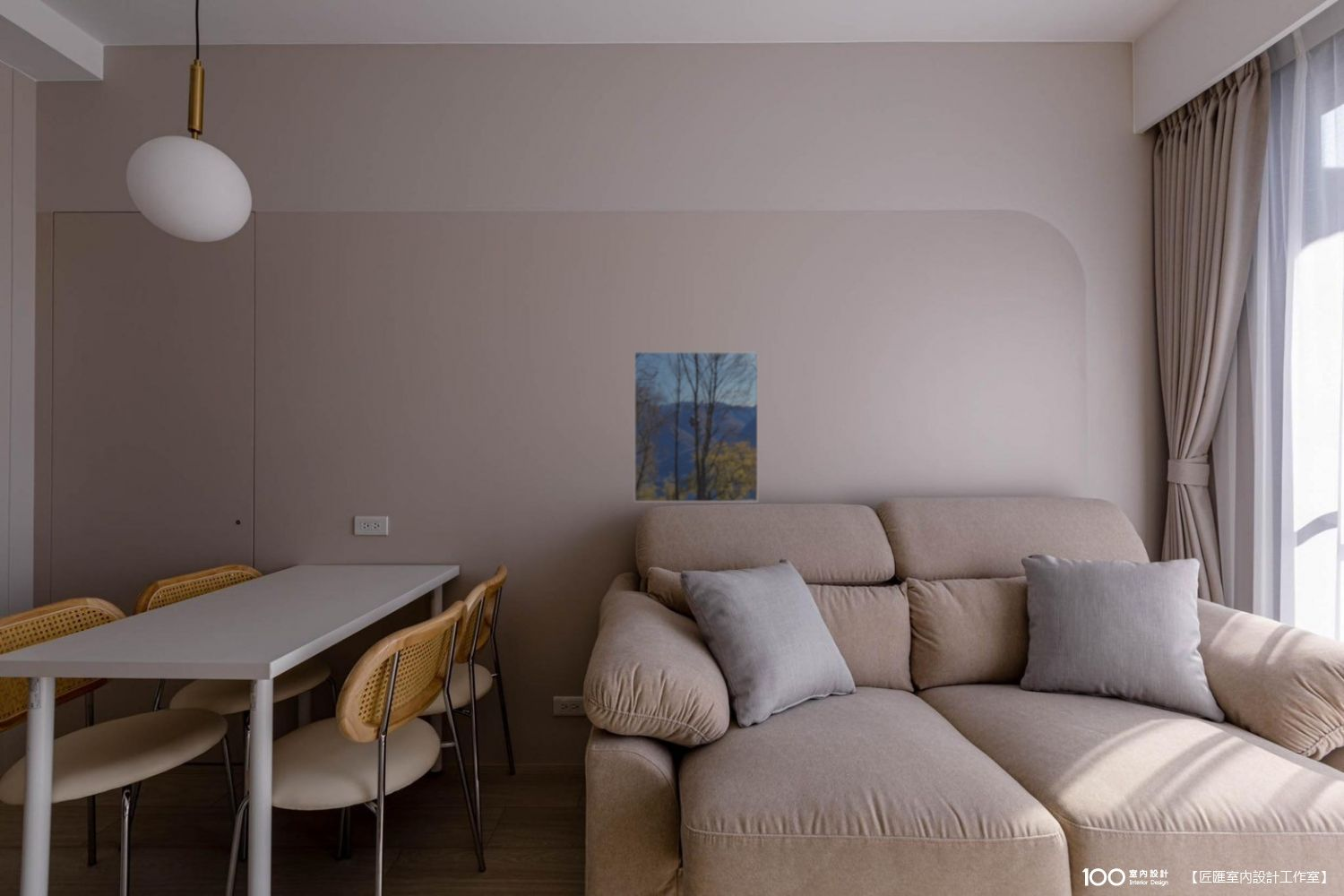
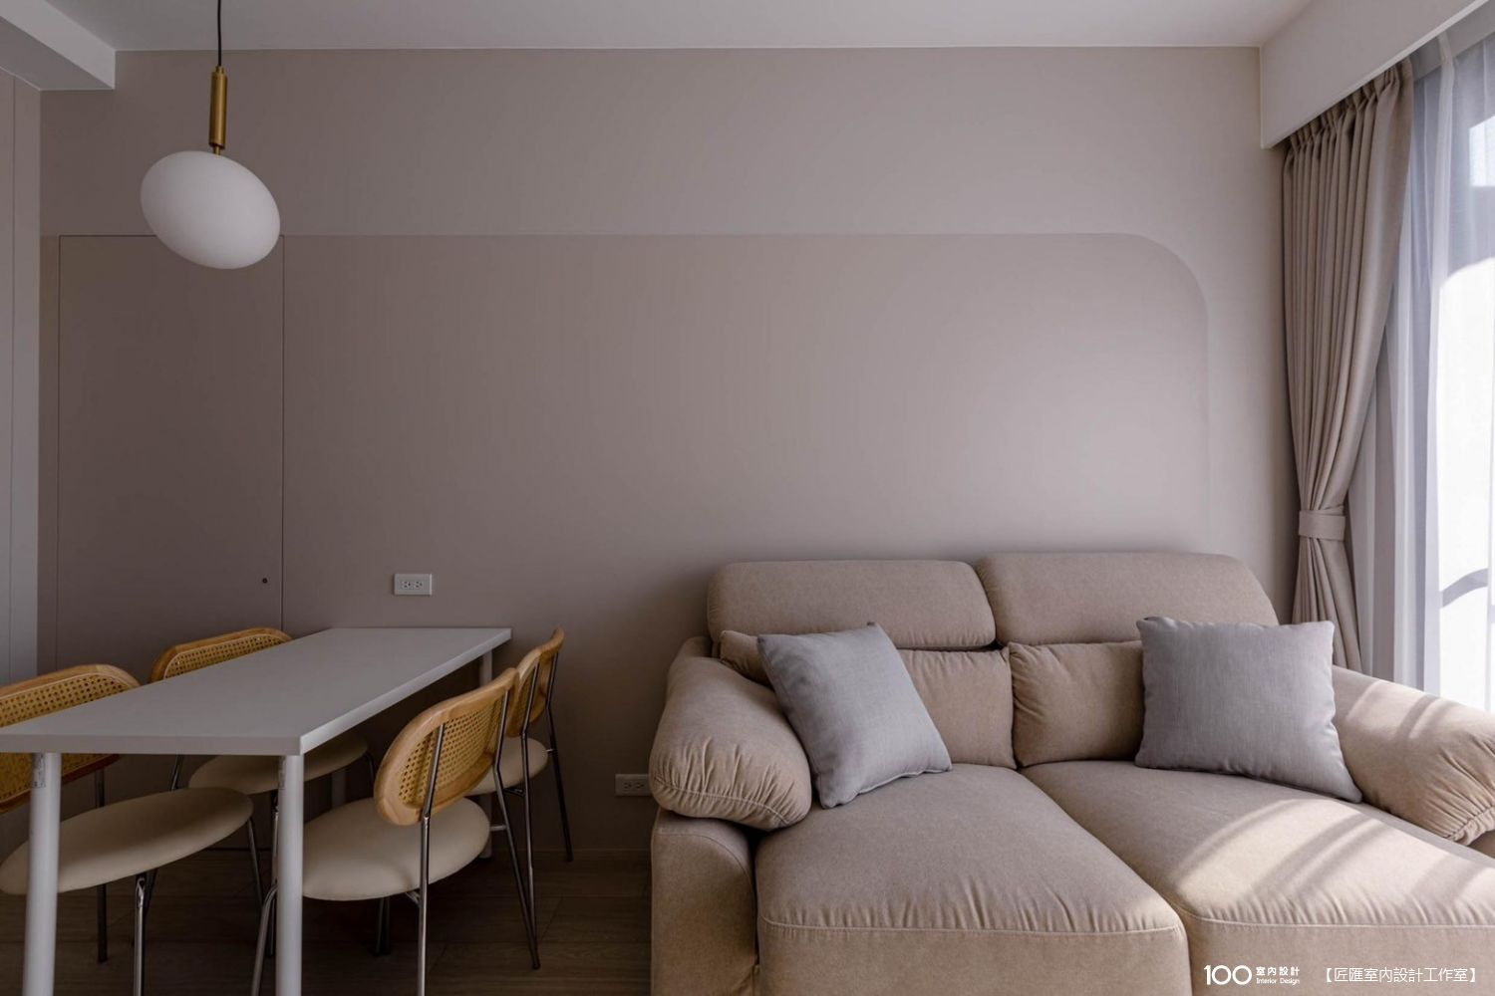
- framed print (695, 426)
